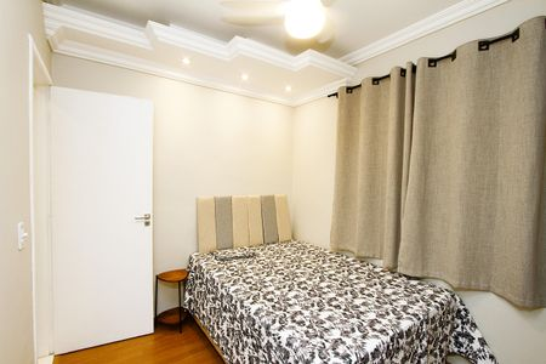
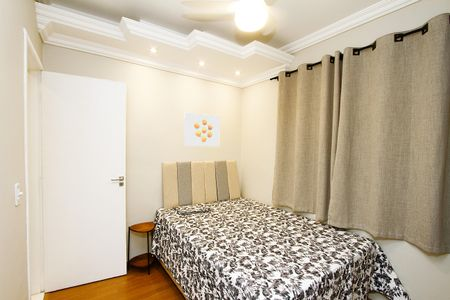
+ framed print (202, 130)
